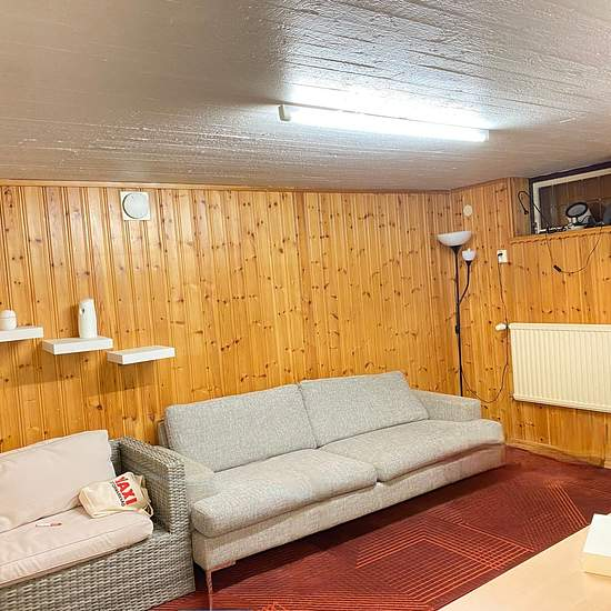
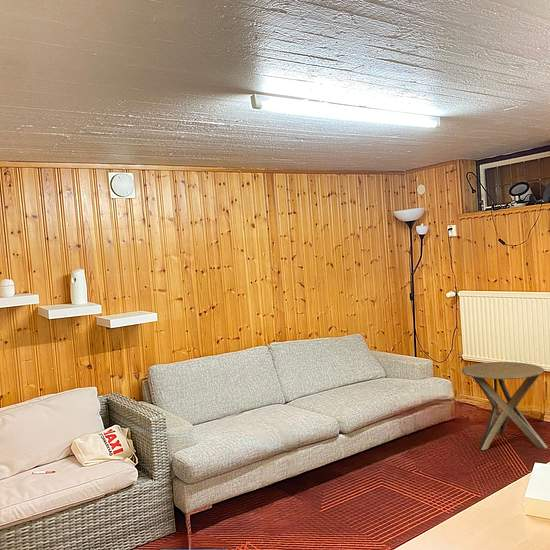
+ side table (504, 406)
